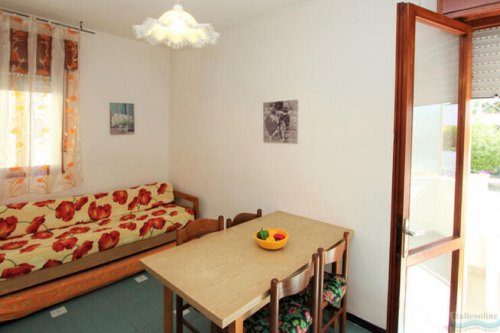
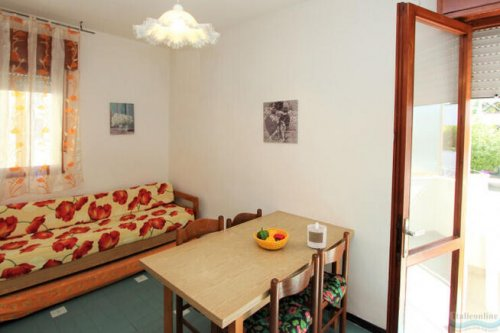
+ candle (316, 234)
